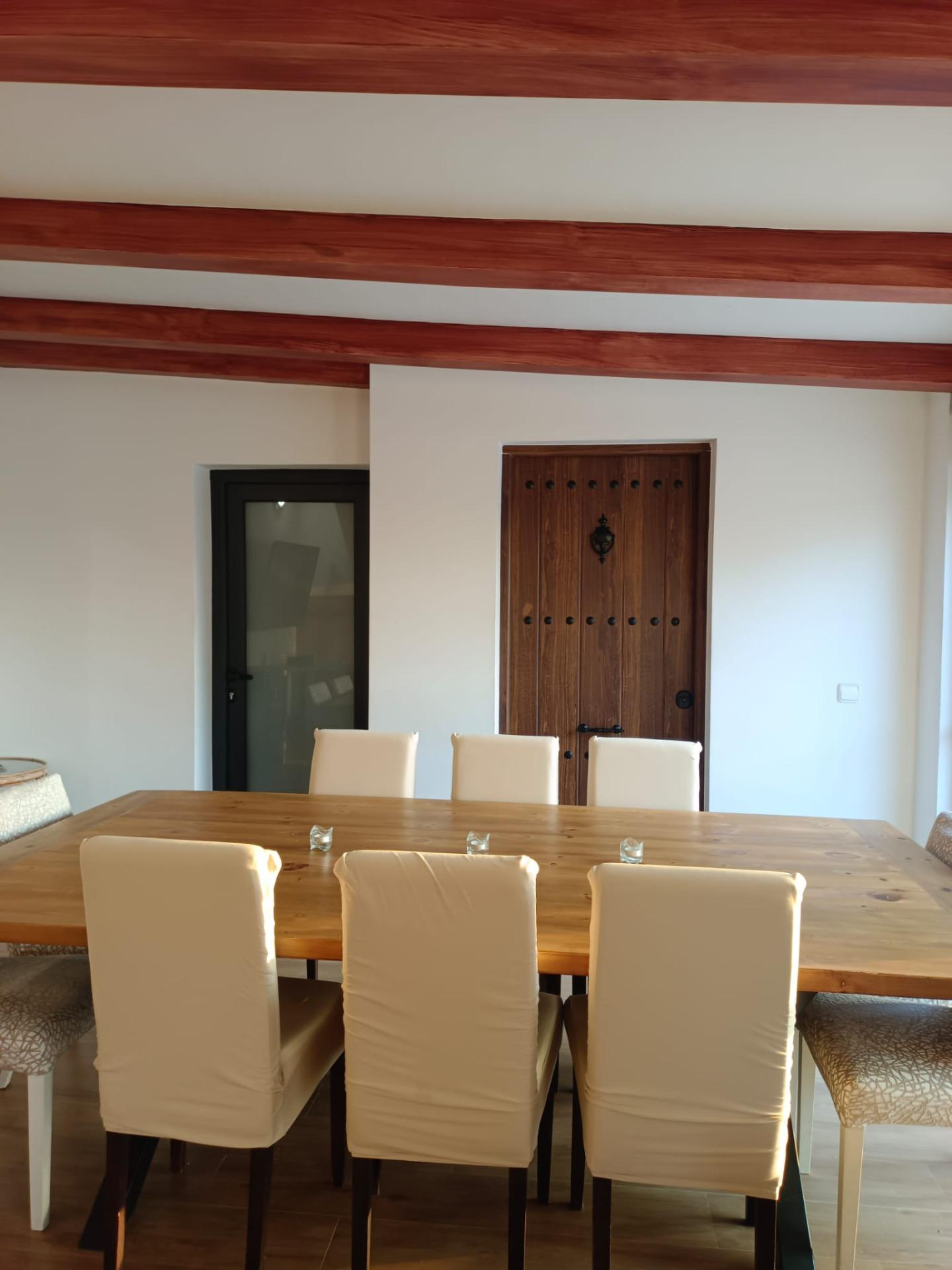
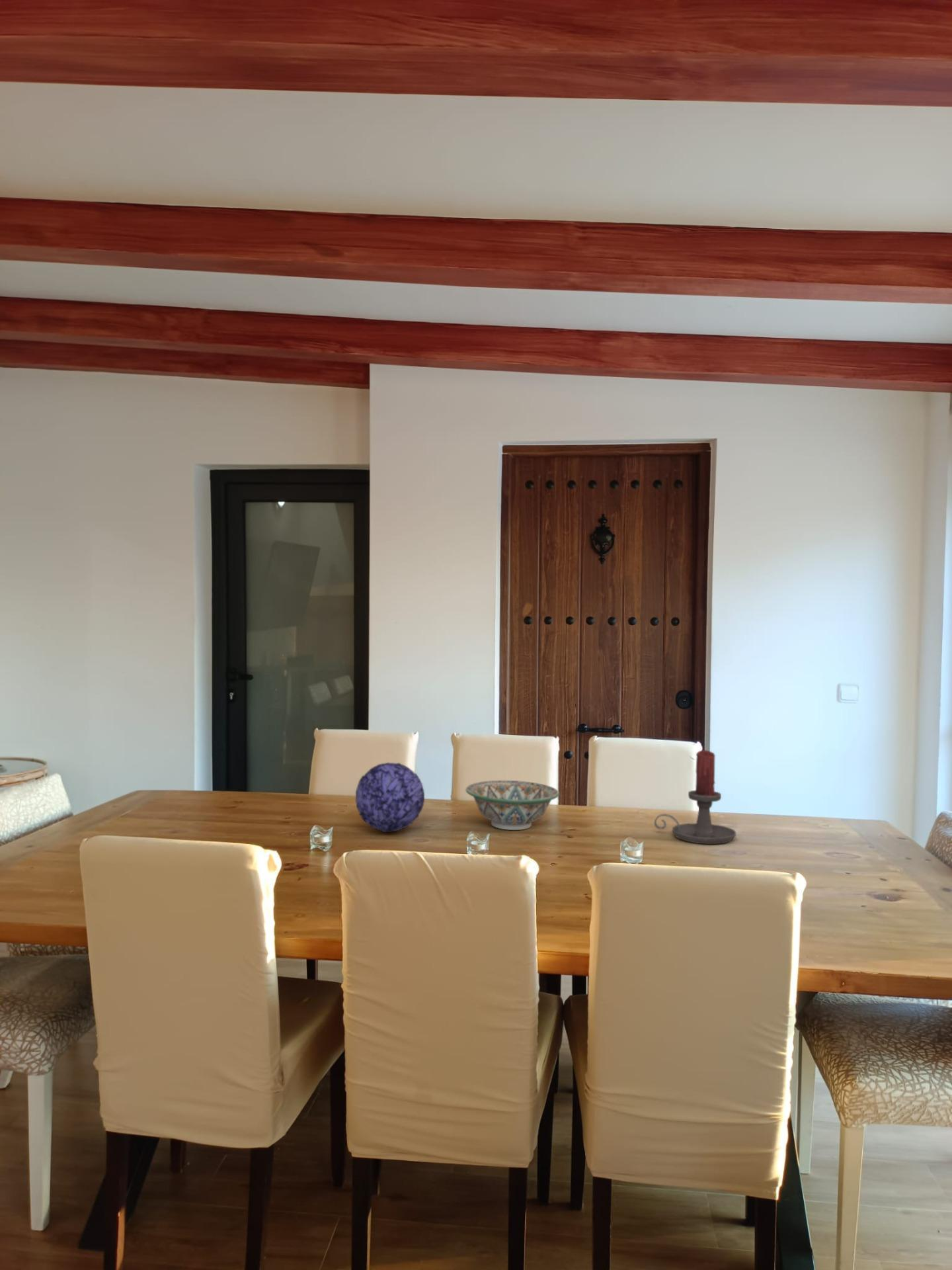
+ decorative ball (389, 797)
+ decorative bowl (512, 807)
+ candle holder (695, 794)
